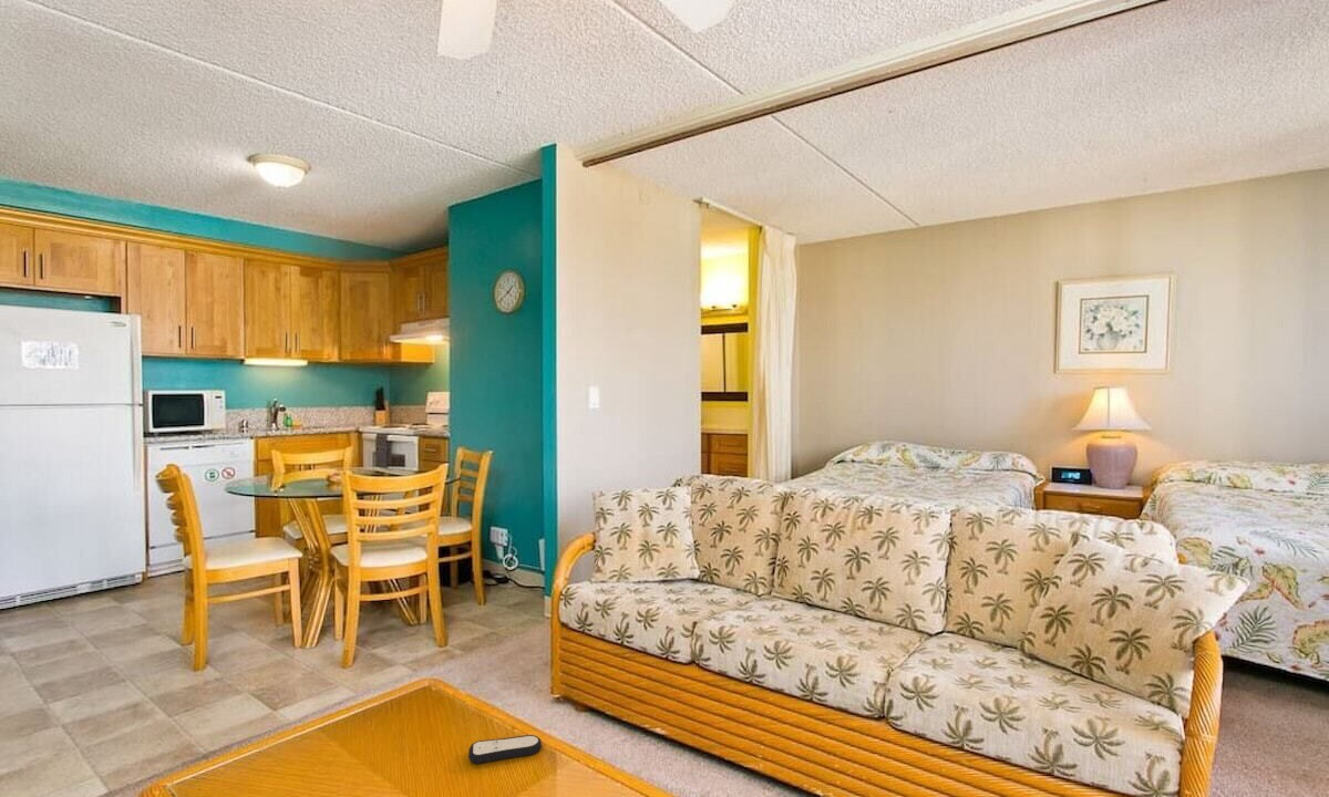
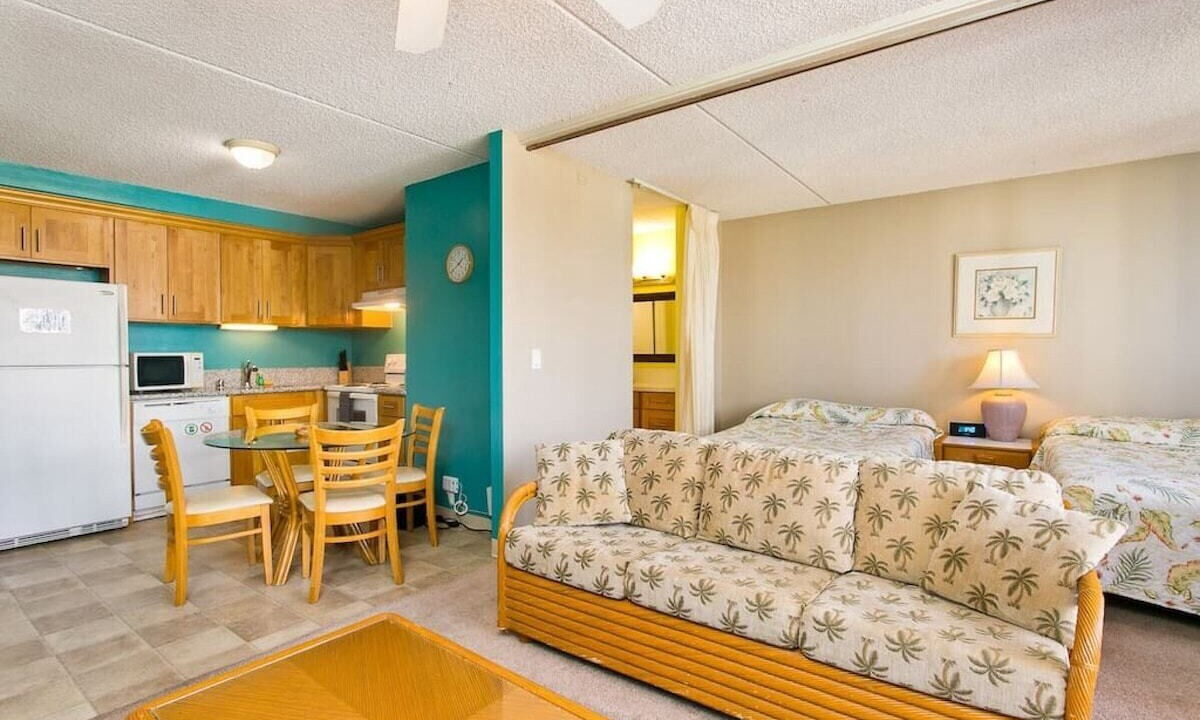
- remote control (505, 747)
